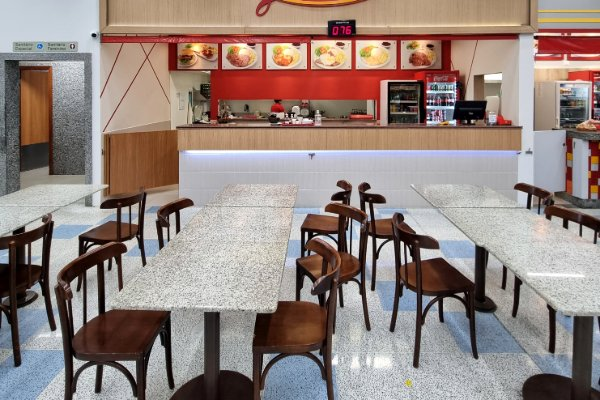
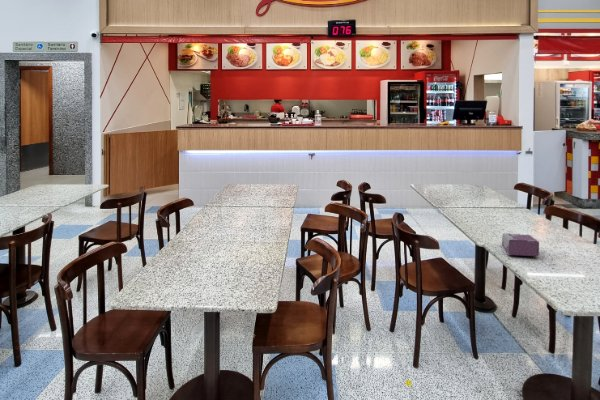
+ tissue box (519, 244)
